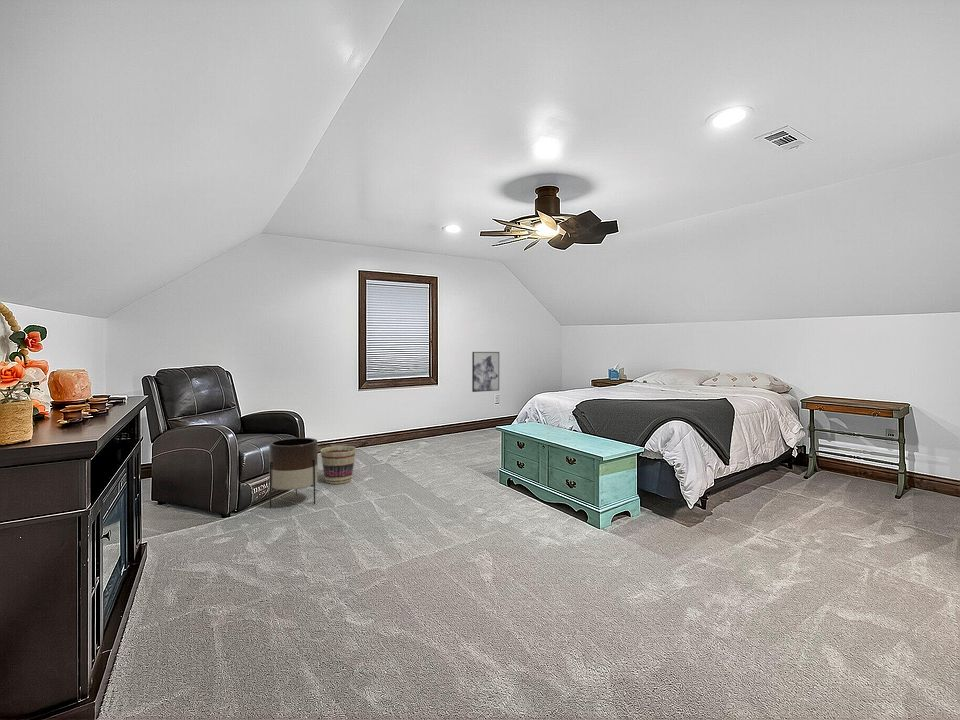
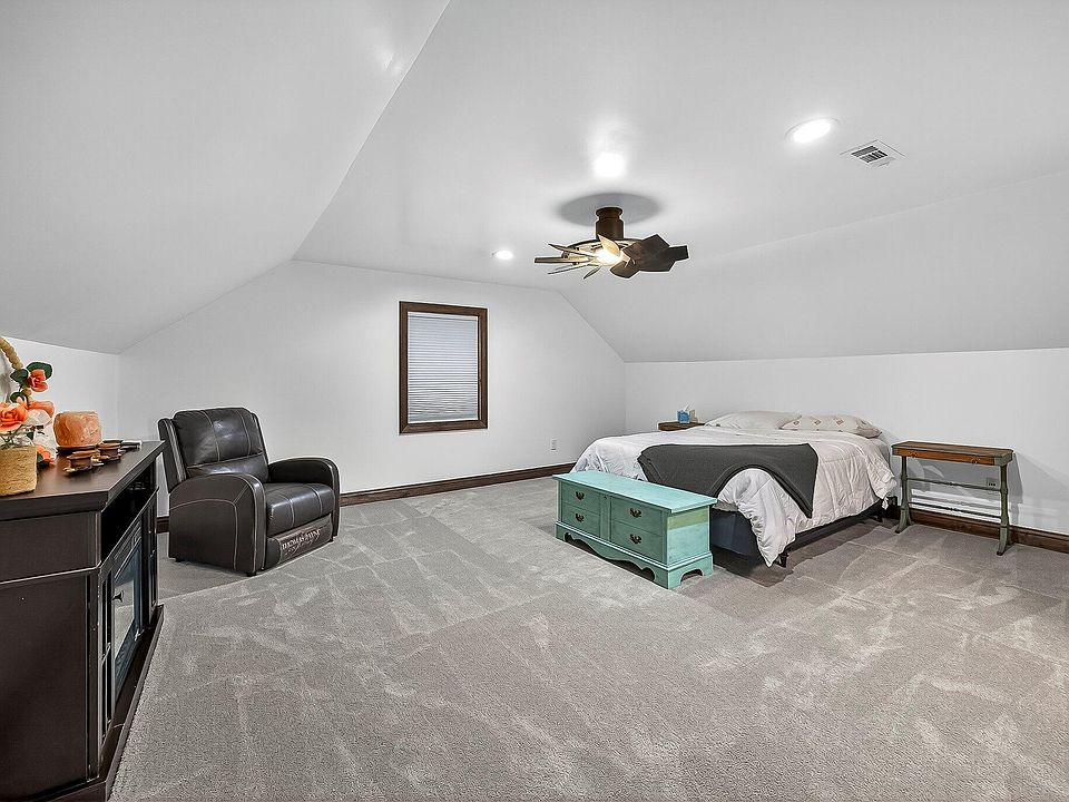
- basket (338, 464)
- wall art (486, 371)
- planter (294, 472)
